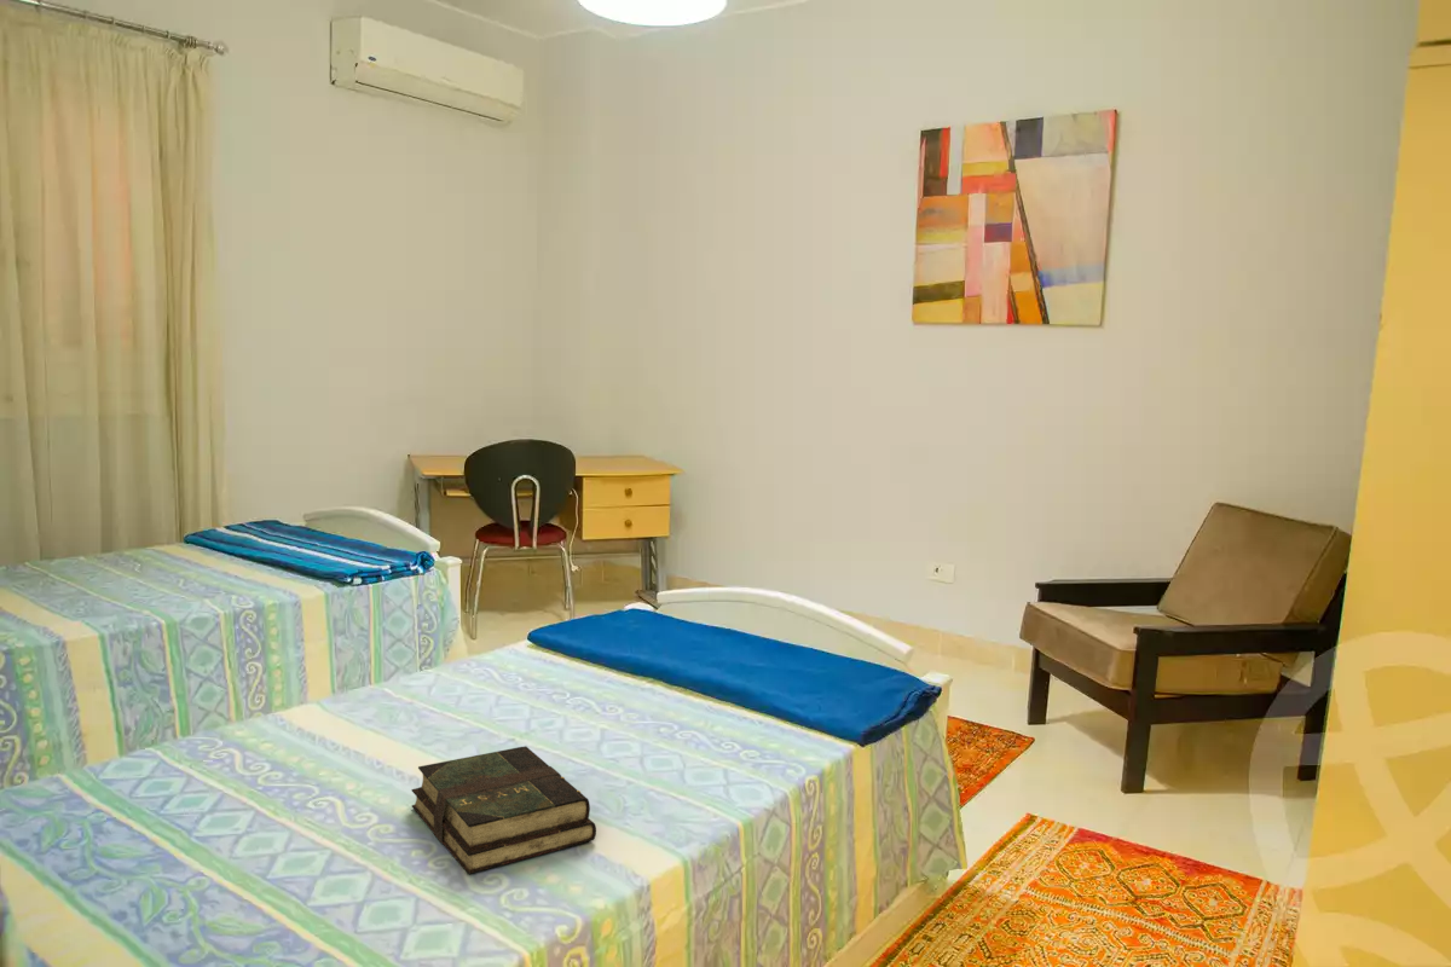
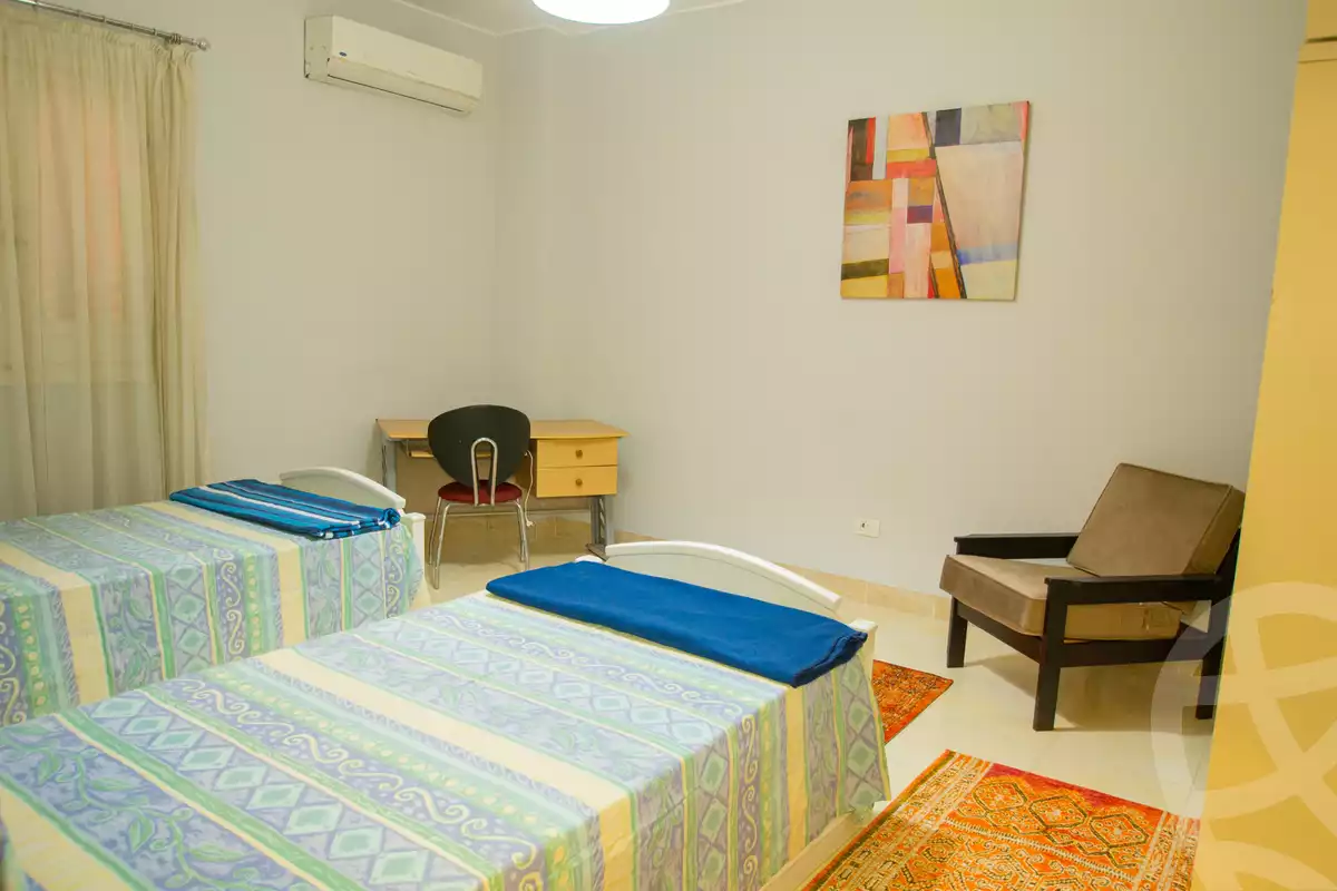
- book (501, 801)
